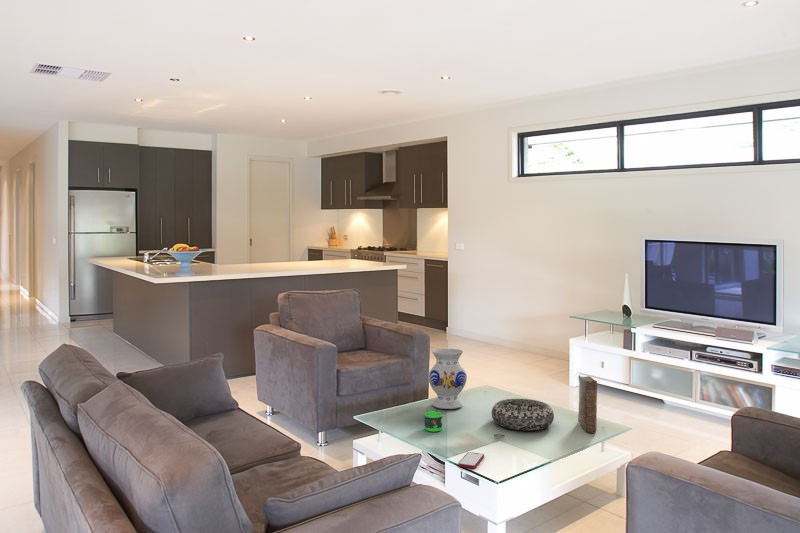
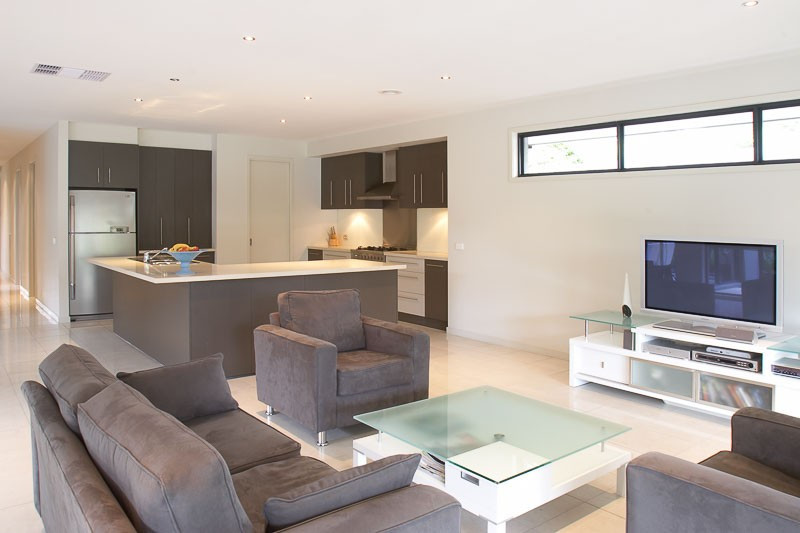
- book (587, 402)
- decorative bowl (522, 414)
- mug (434, 419)
- vase (447, 378)
- smartphone (471, 459)
